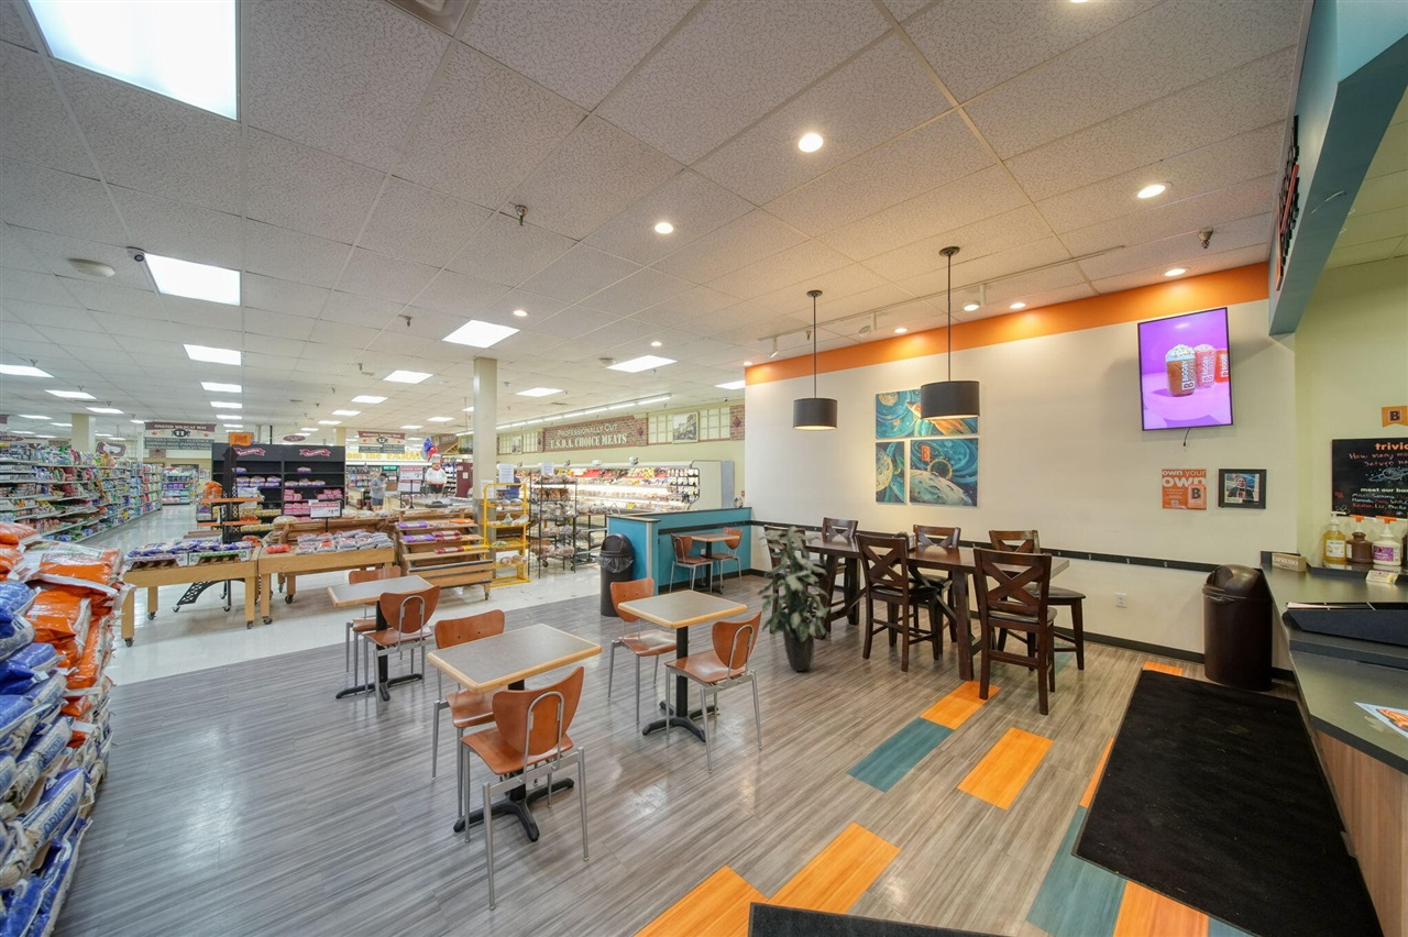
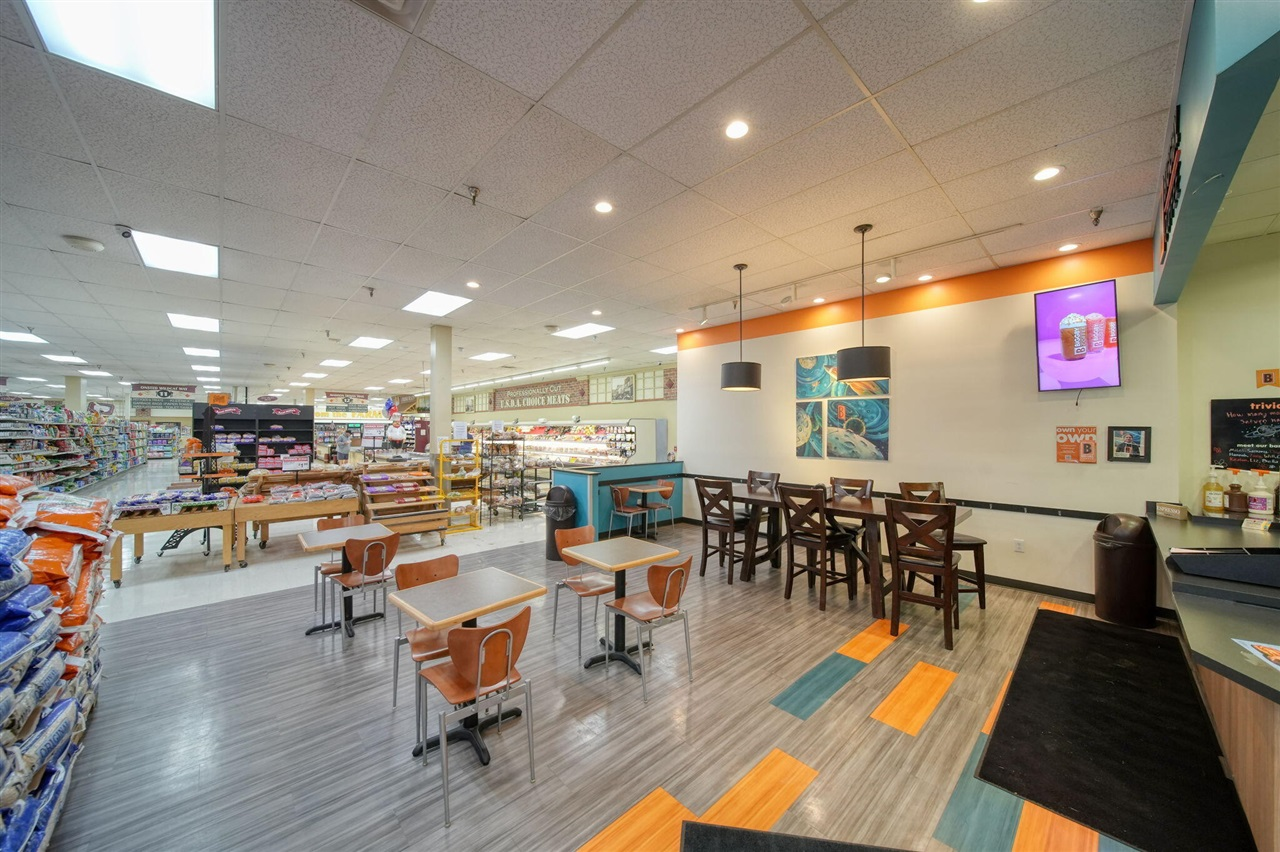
- indoor plant (792, 596)
